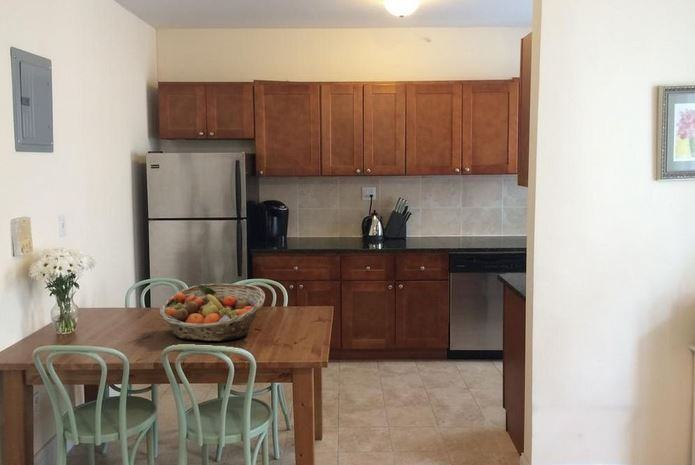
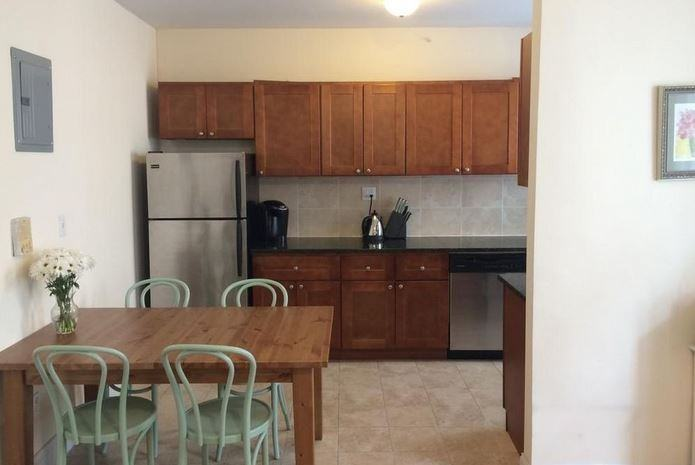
- fruit basket (213, 311)
